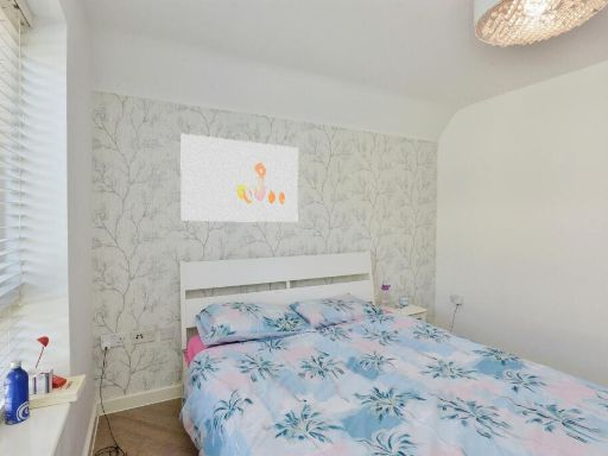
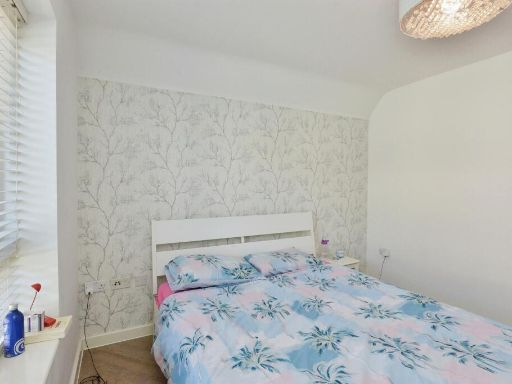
- wall art (243, 182)
